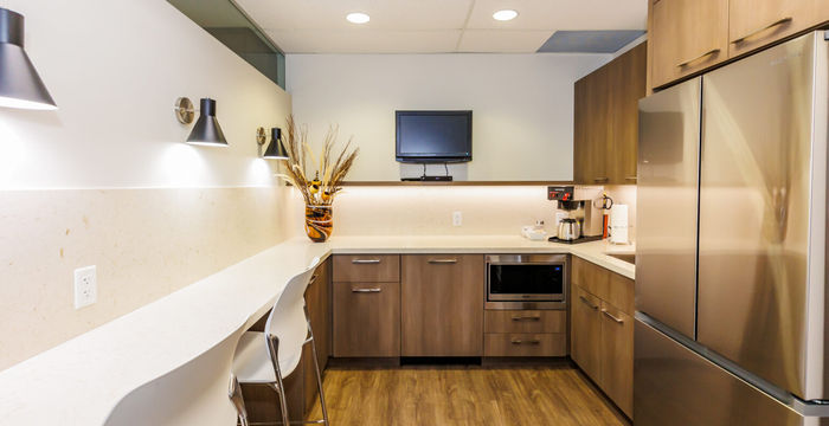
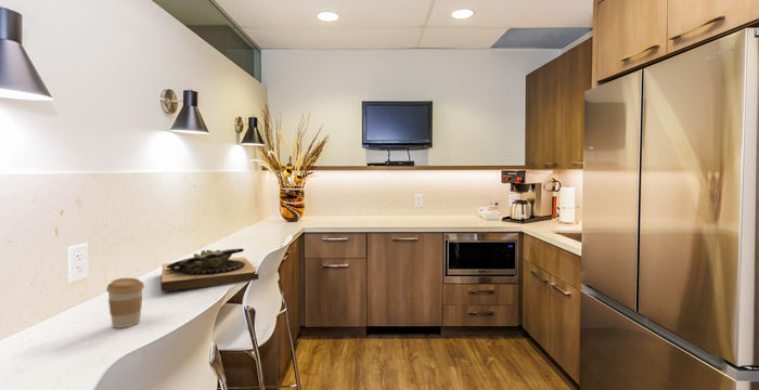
+ succulent planter (208, 262)
+ coffee cup (126, 301)
